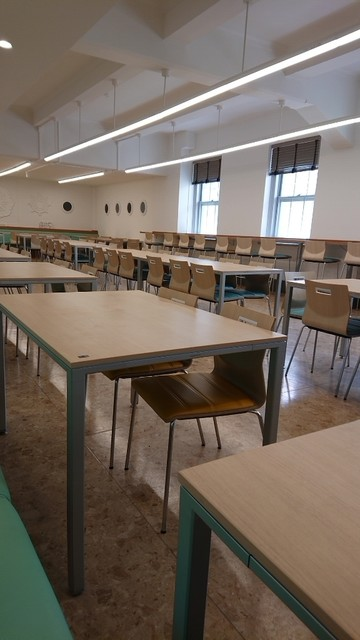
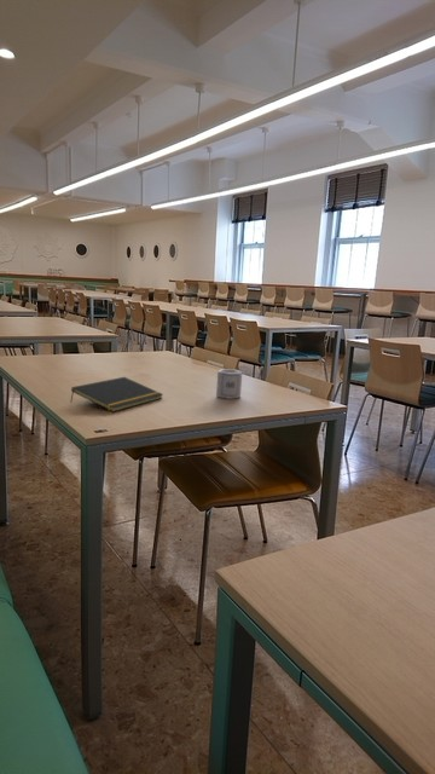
+ cup (228, 382)
+ notepad (118, 392)
